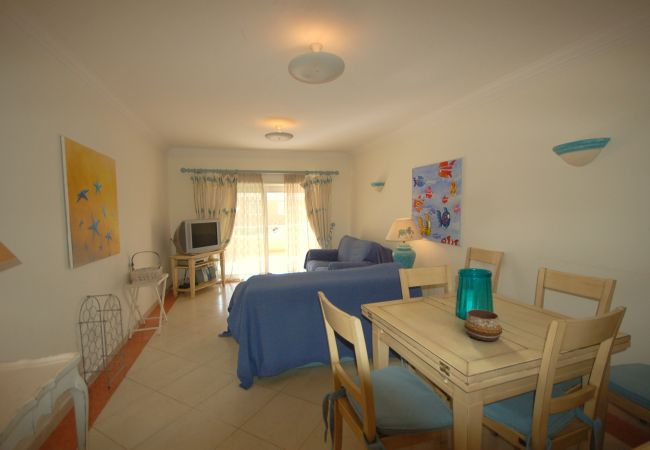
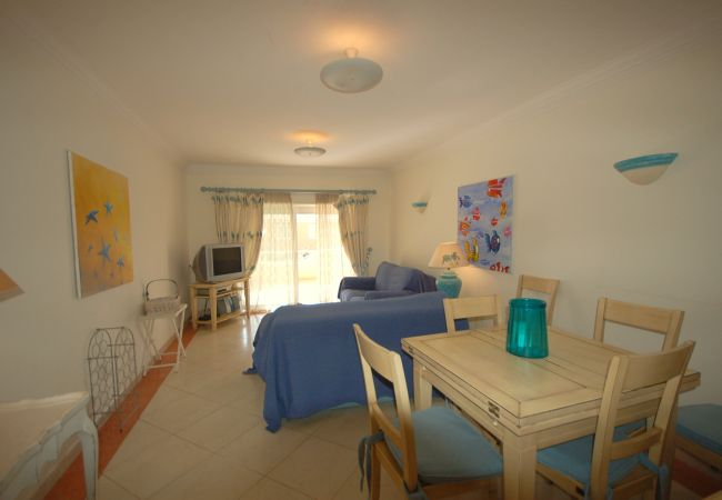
- decorative bowl (482, 324)
